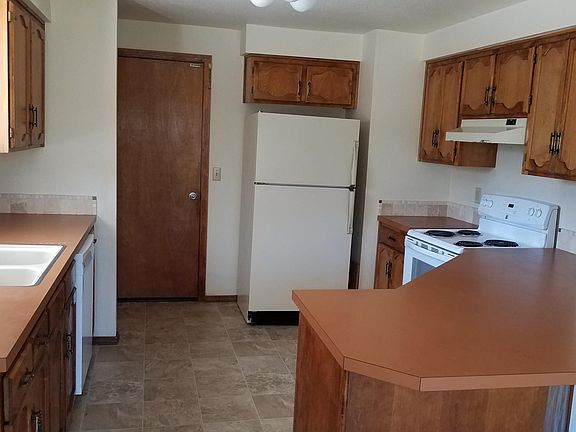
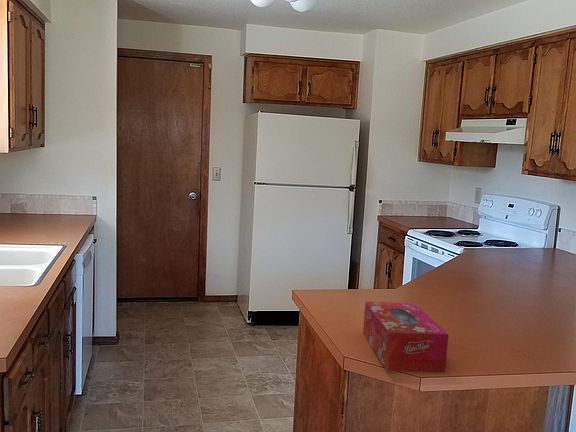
+ tissue box (401, 333)
